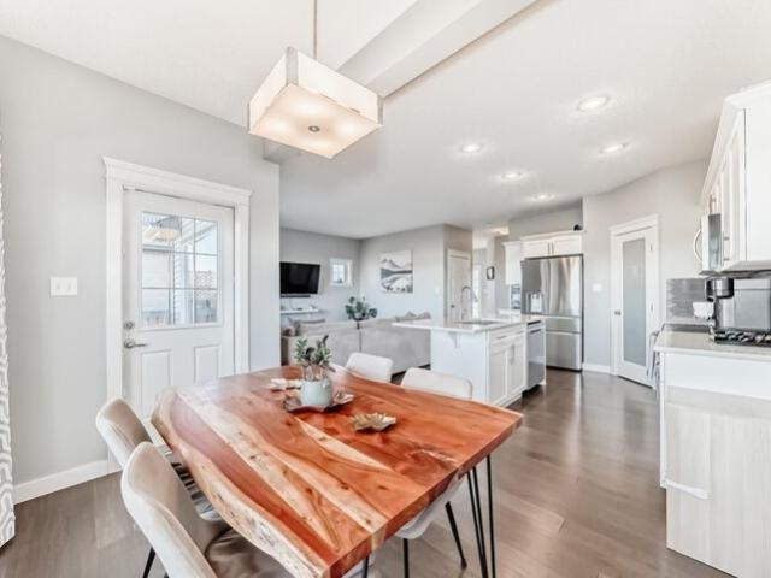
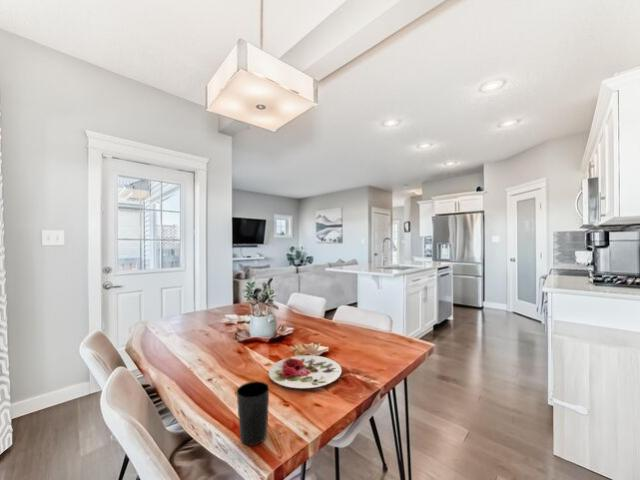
+ plate (305, 369)
+ cup (253, 412)
